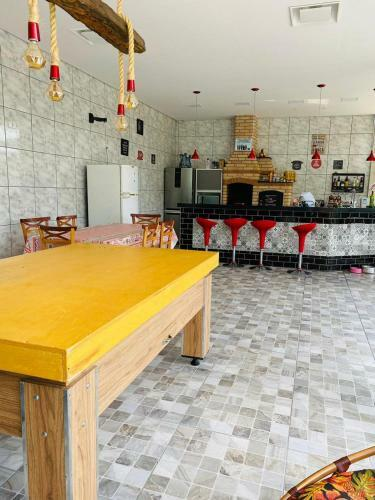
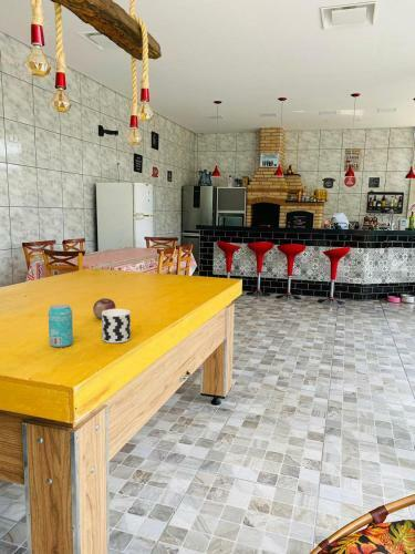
+ apple (104, 307)
+ beverage can (60, 325)
+ cup (116, 324)
